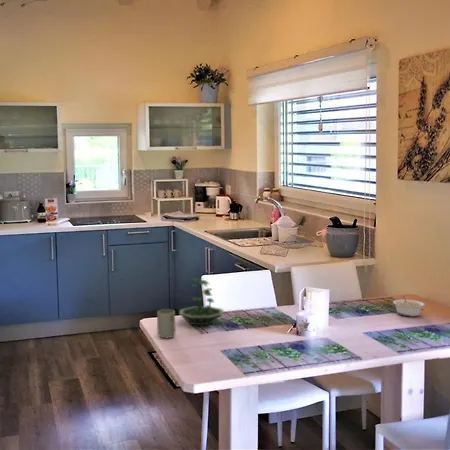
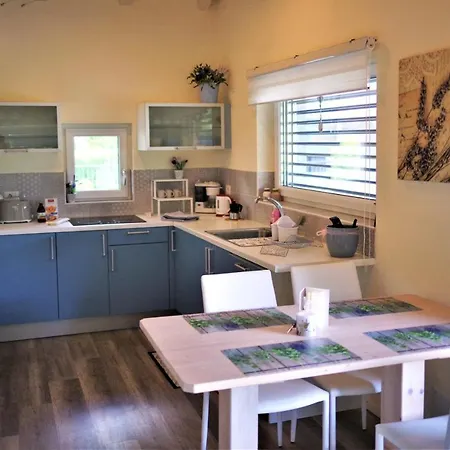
- legume (407, 307)
- cup (166, 323)
- terrarium (199, 286)
